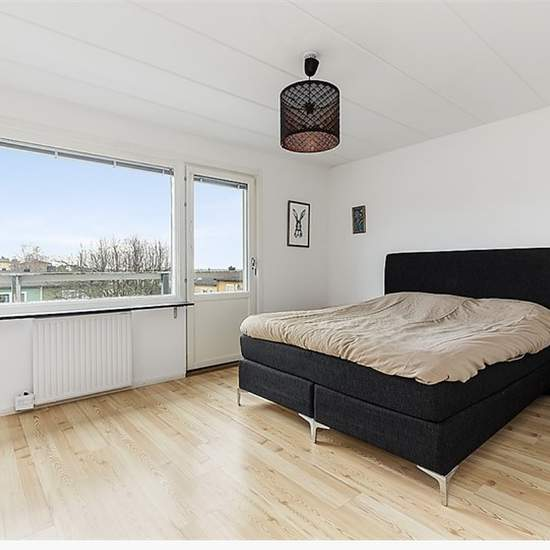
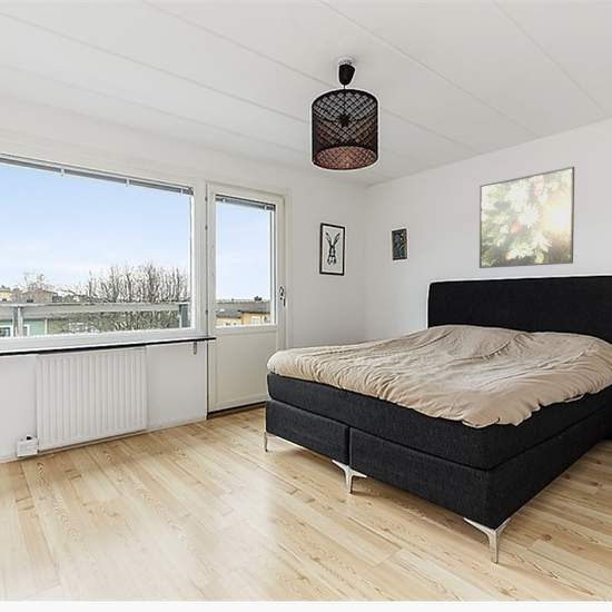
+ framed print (523, 221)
